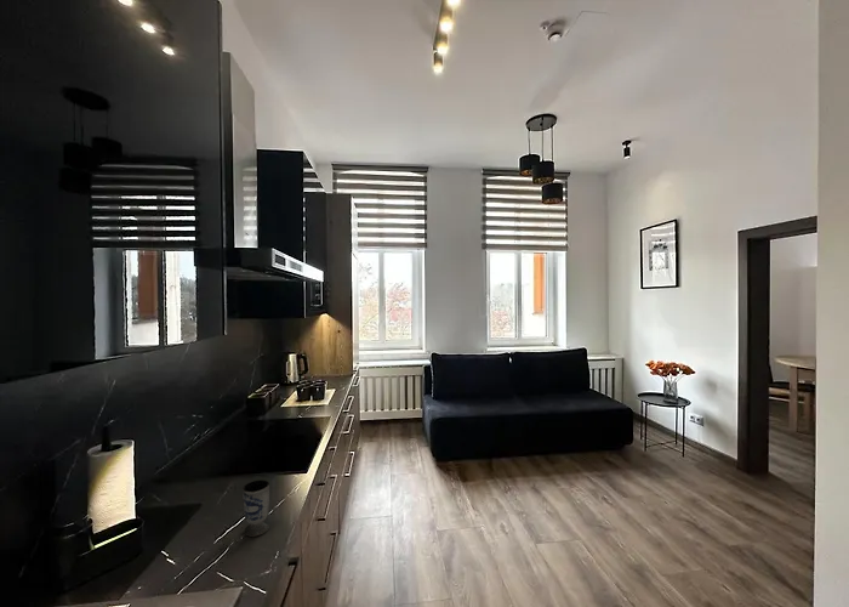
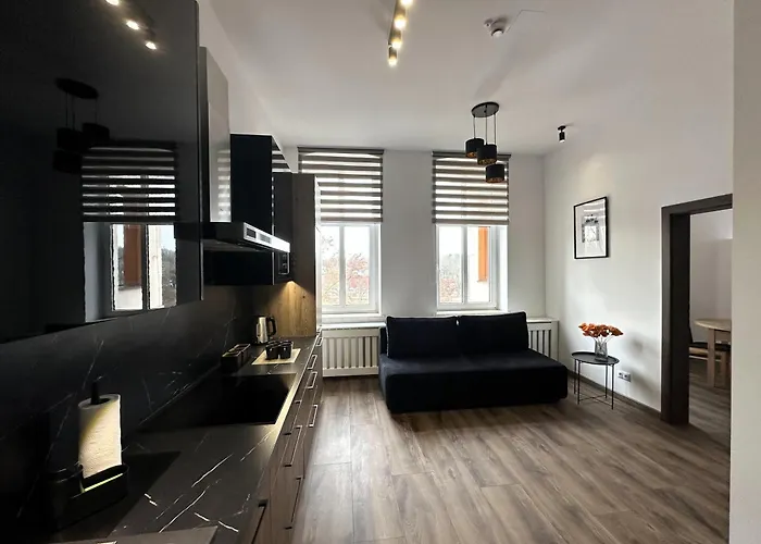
- cup (256, 507)
